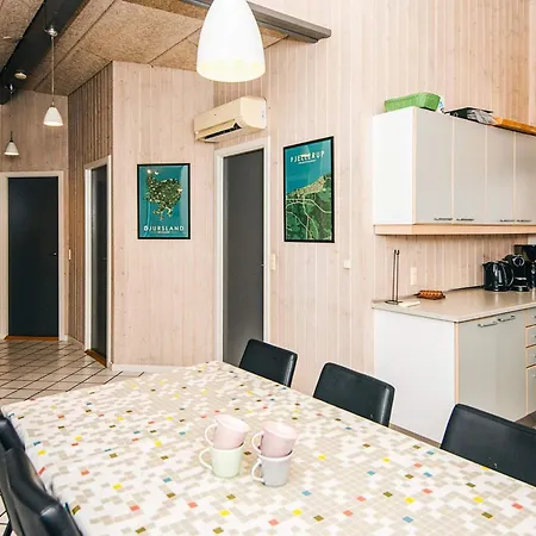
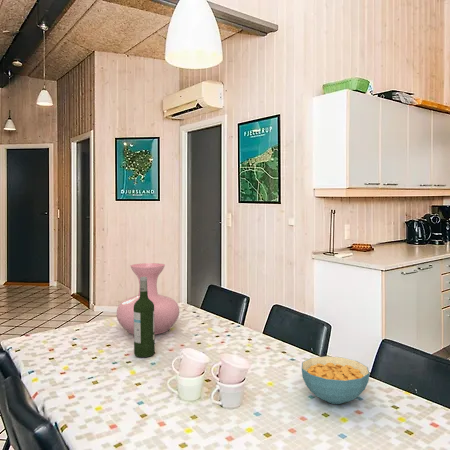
+ vase (148, 297)
+ wine bottle (144, 315)
+ cereal bowl (334, 383)
